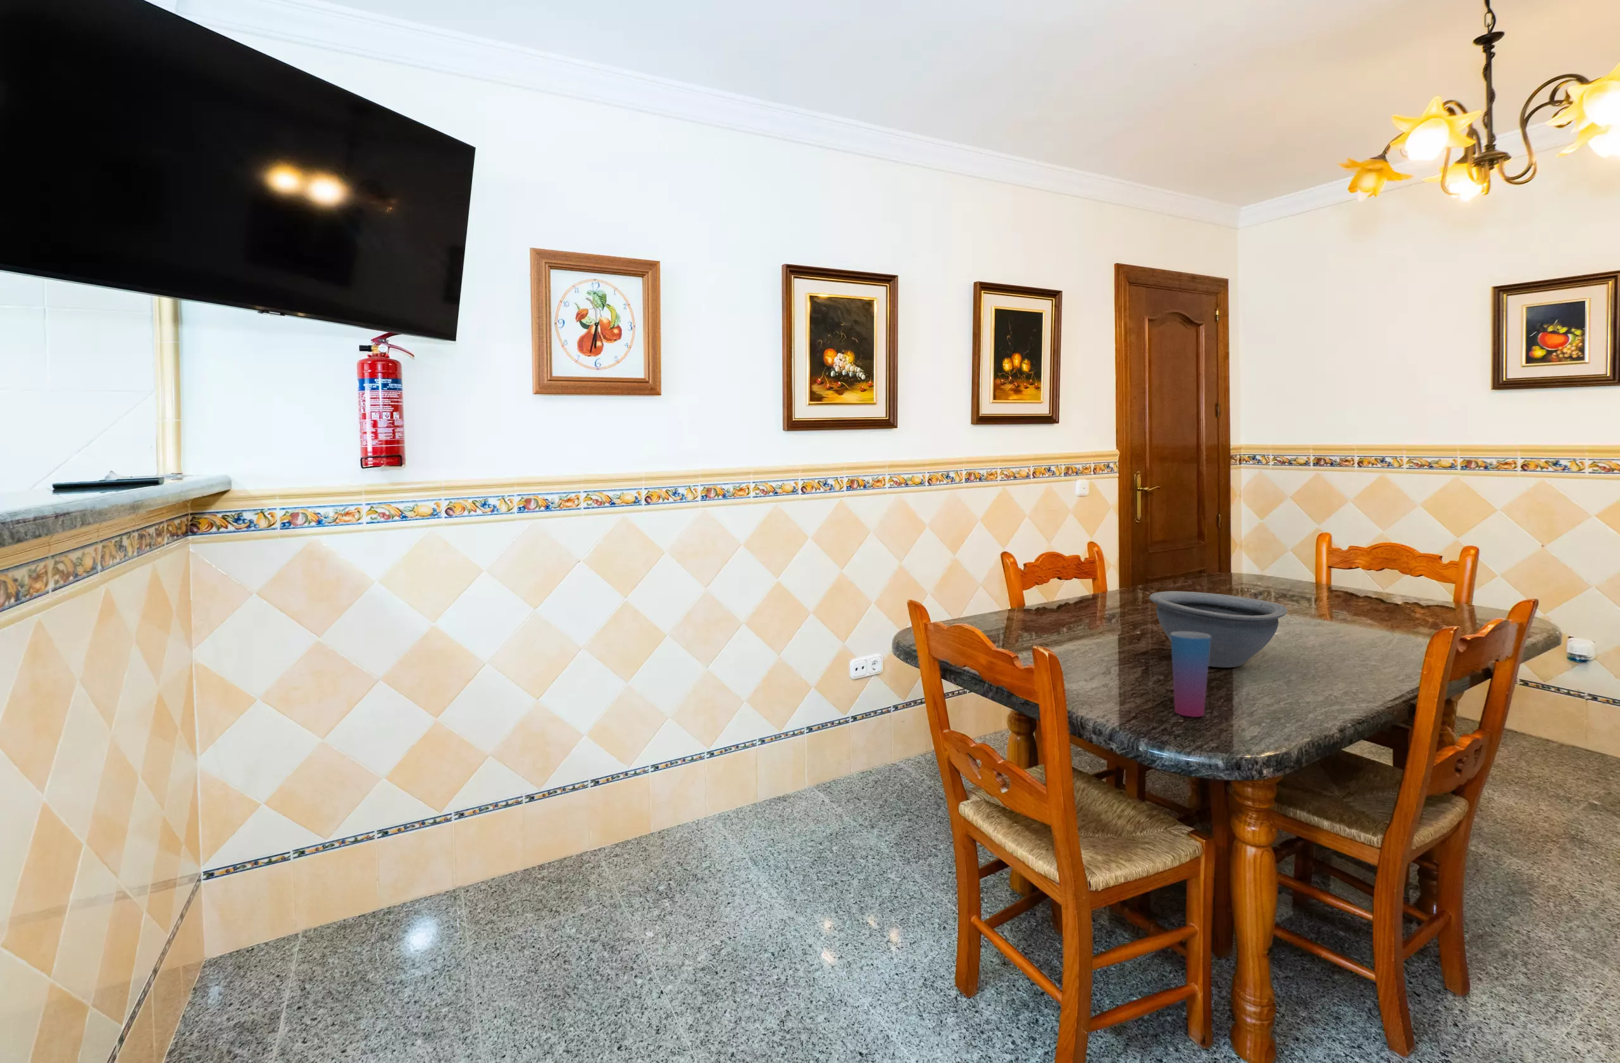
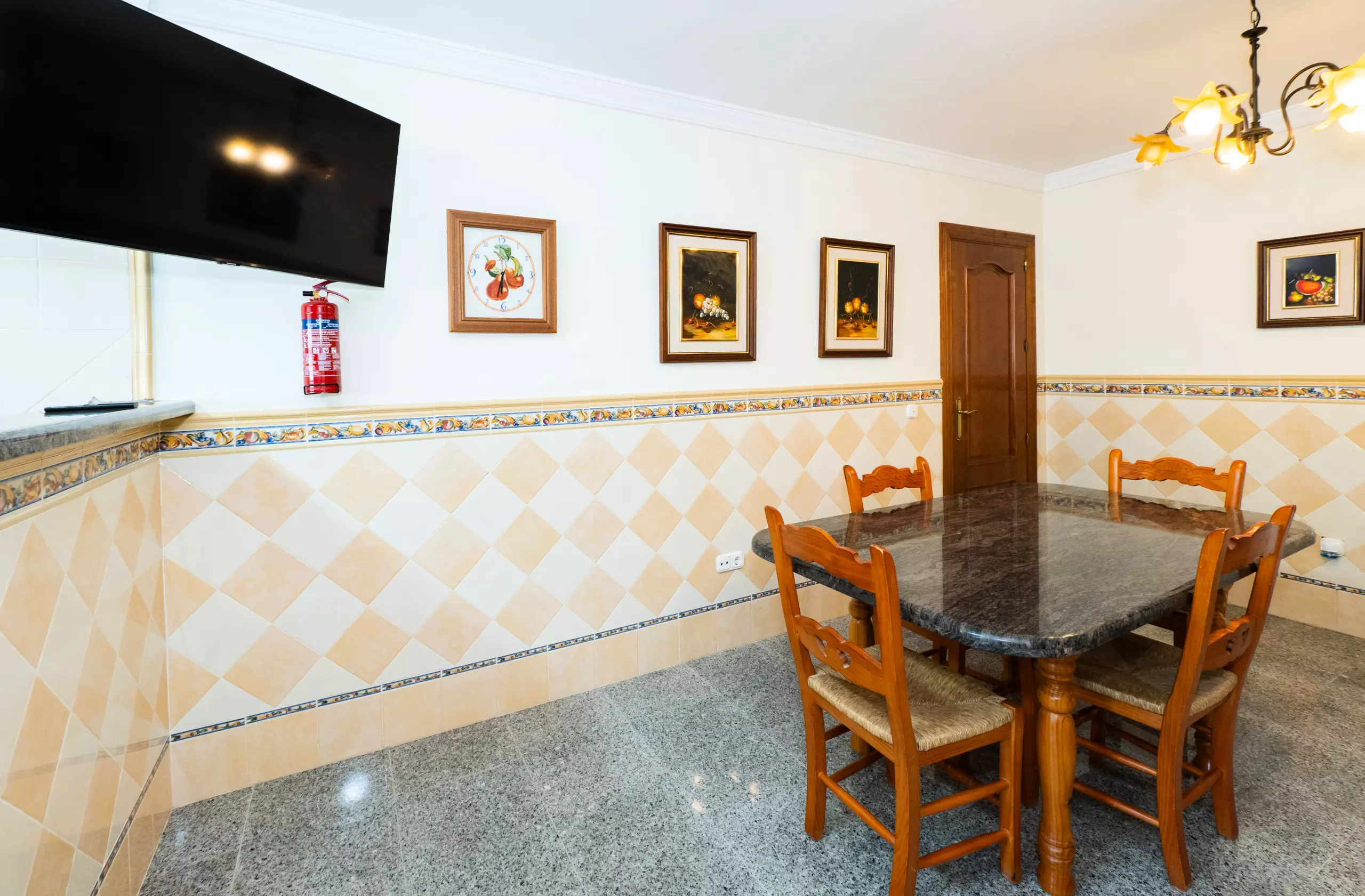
- cup (1189, 674)
- bowl (1216, 630)
